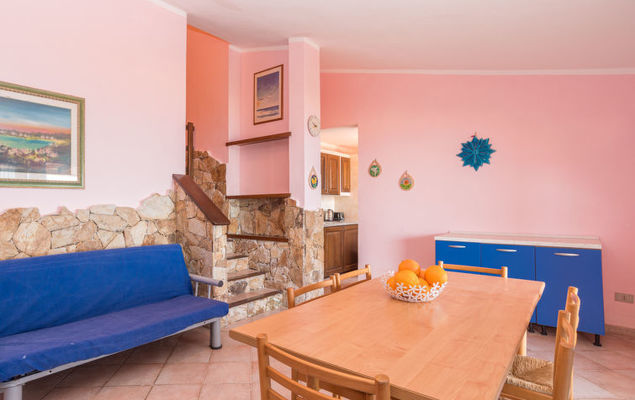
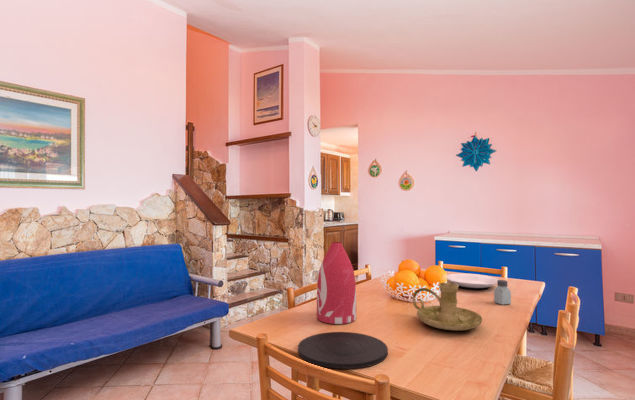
+ candle holder (442, 303)
+ plate (471, 282)
+ saltshaker (502, 292)
+ bottle (336, 280)
+ plate (342, 345)
